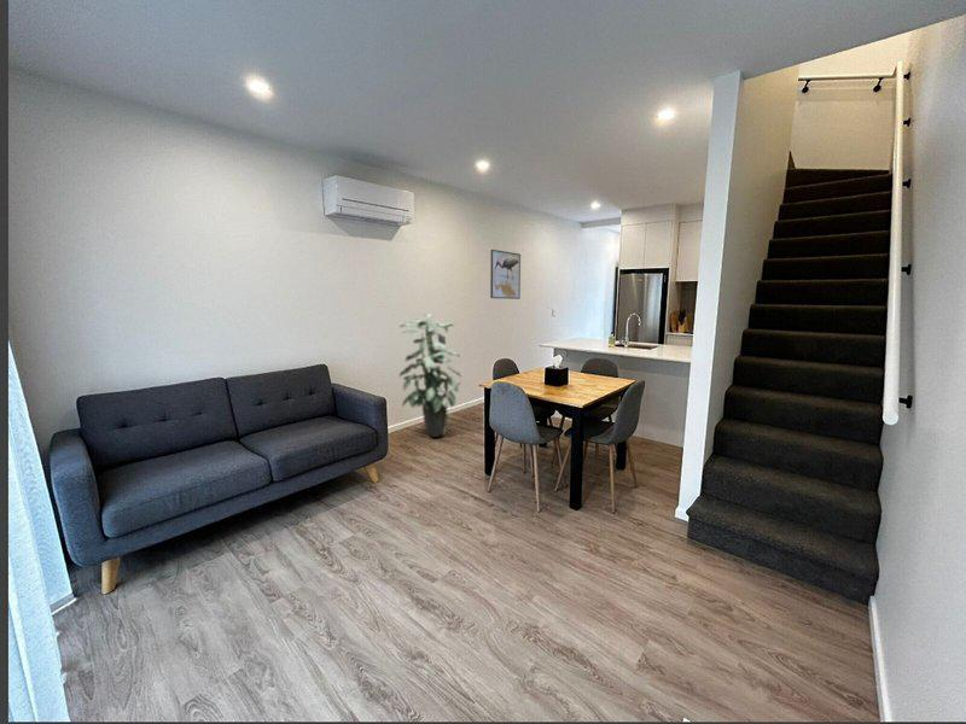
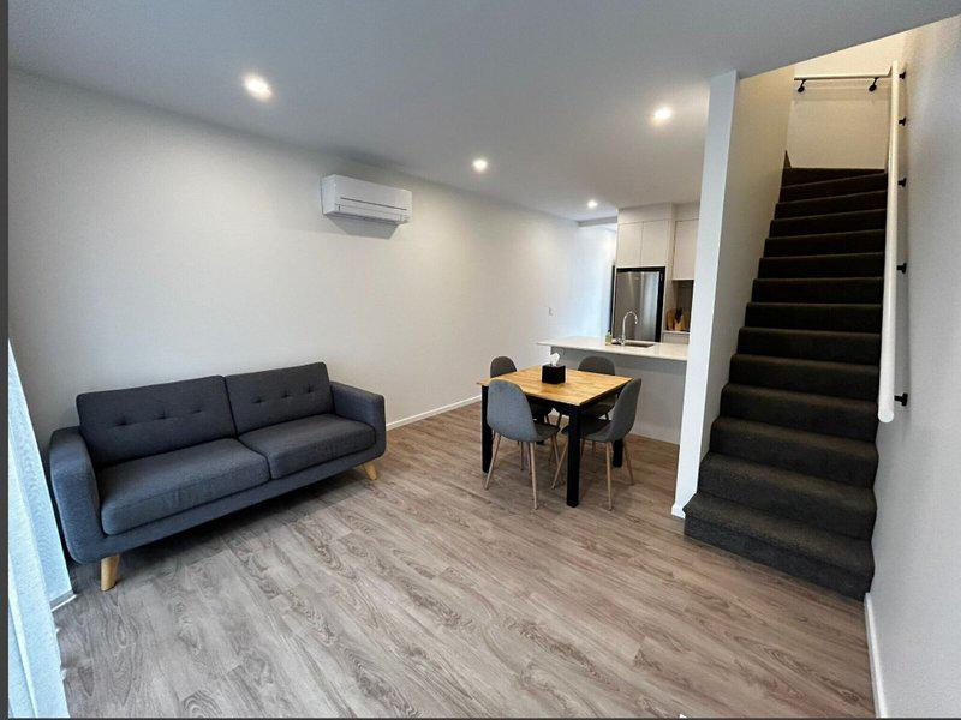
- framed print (506, 275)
- indoor plant (430, 375)
